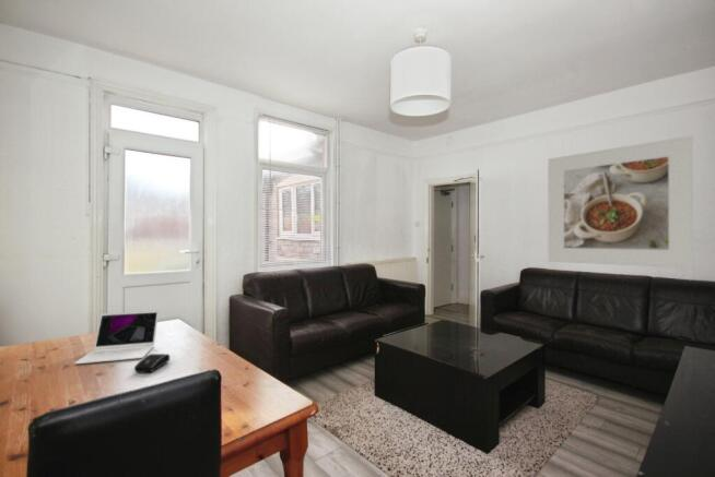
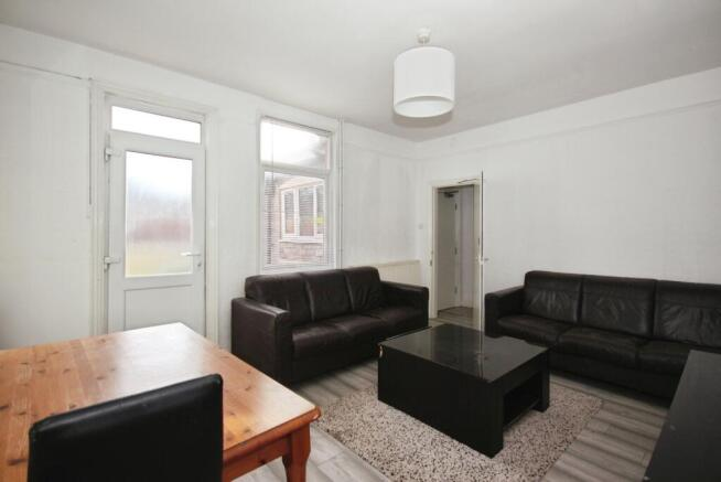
- laptop (120, 332)
- computer mouse (152, 361)
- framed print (611, 206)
